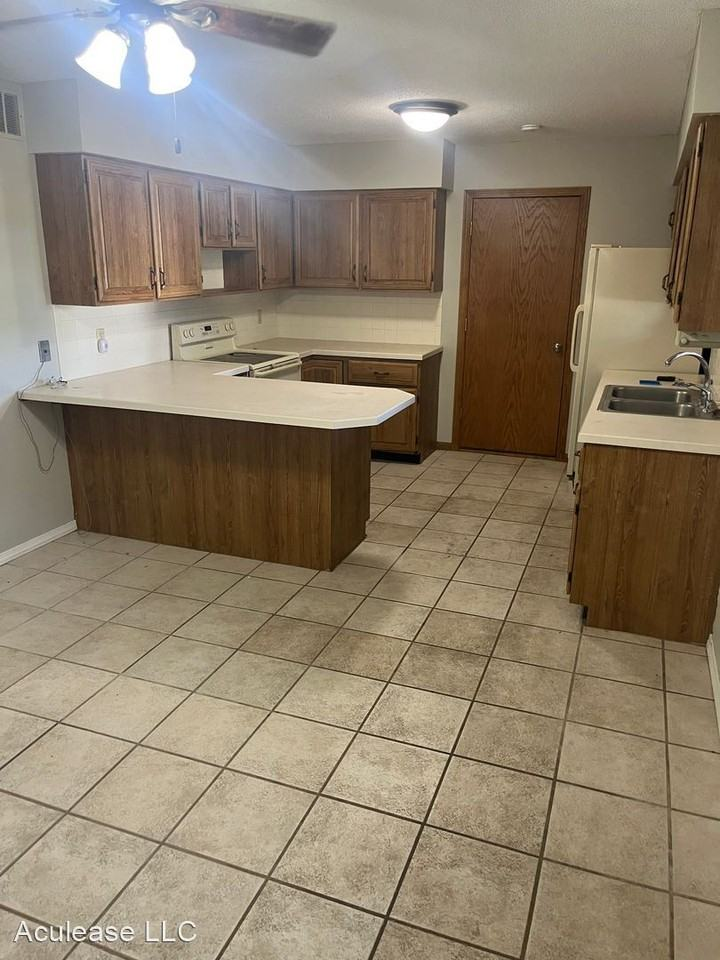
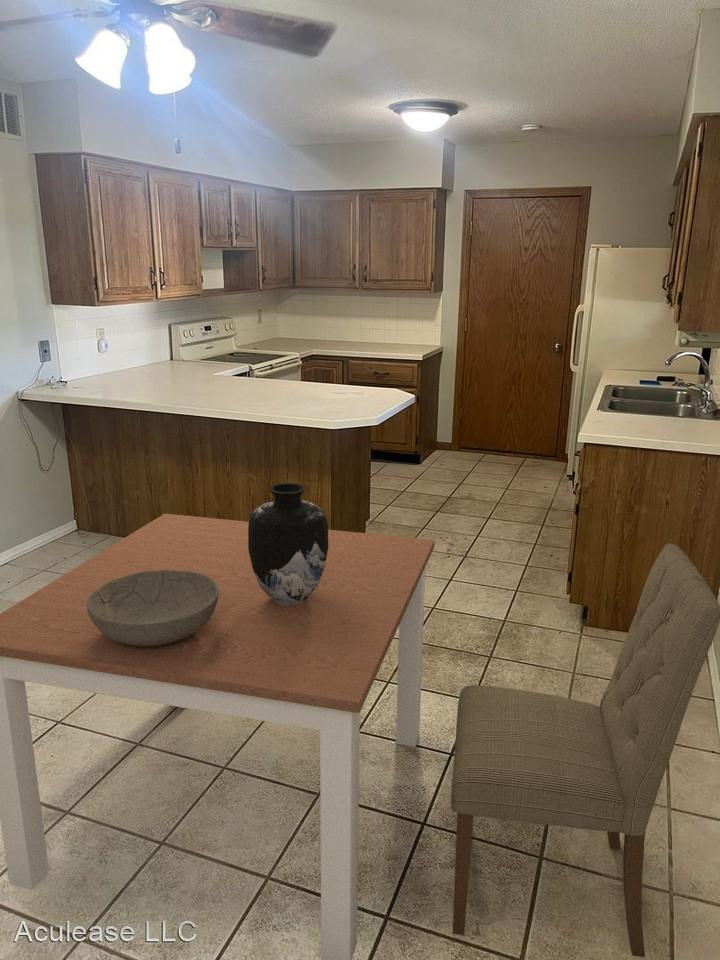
+ vase (288, 544)
+ bowl (155, 612)
+ dining table (239, 695)
+ dining chair (563, 732)
